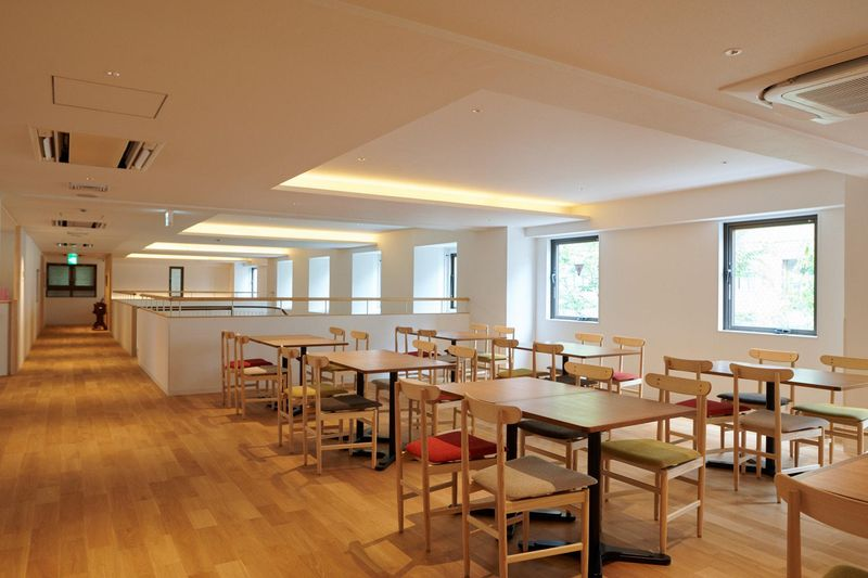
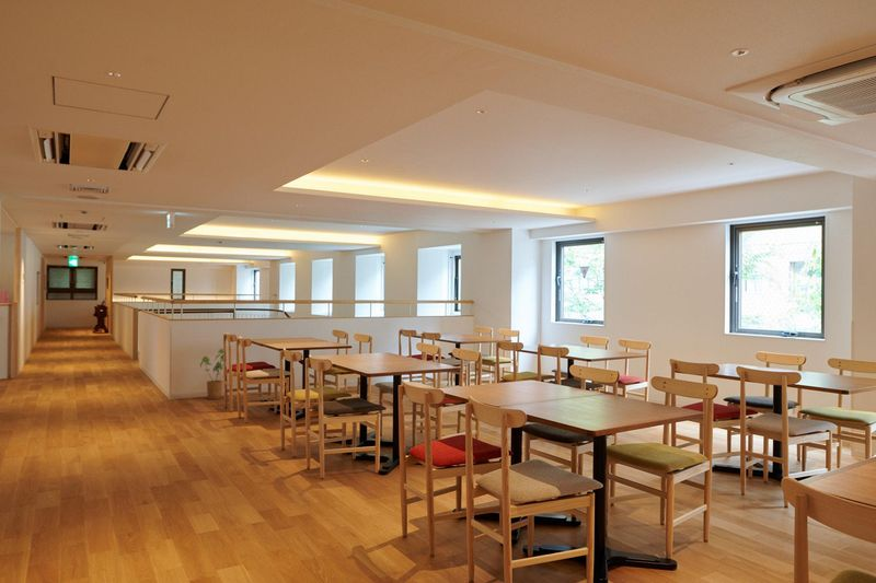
+ house plant (217, 374)
